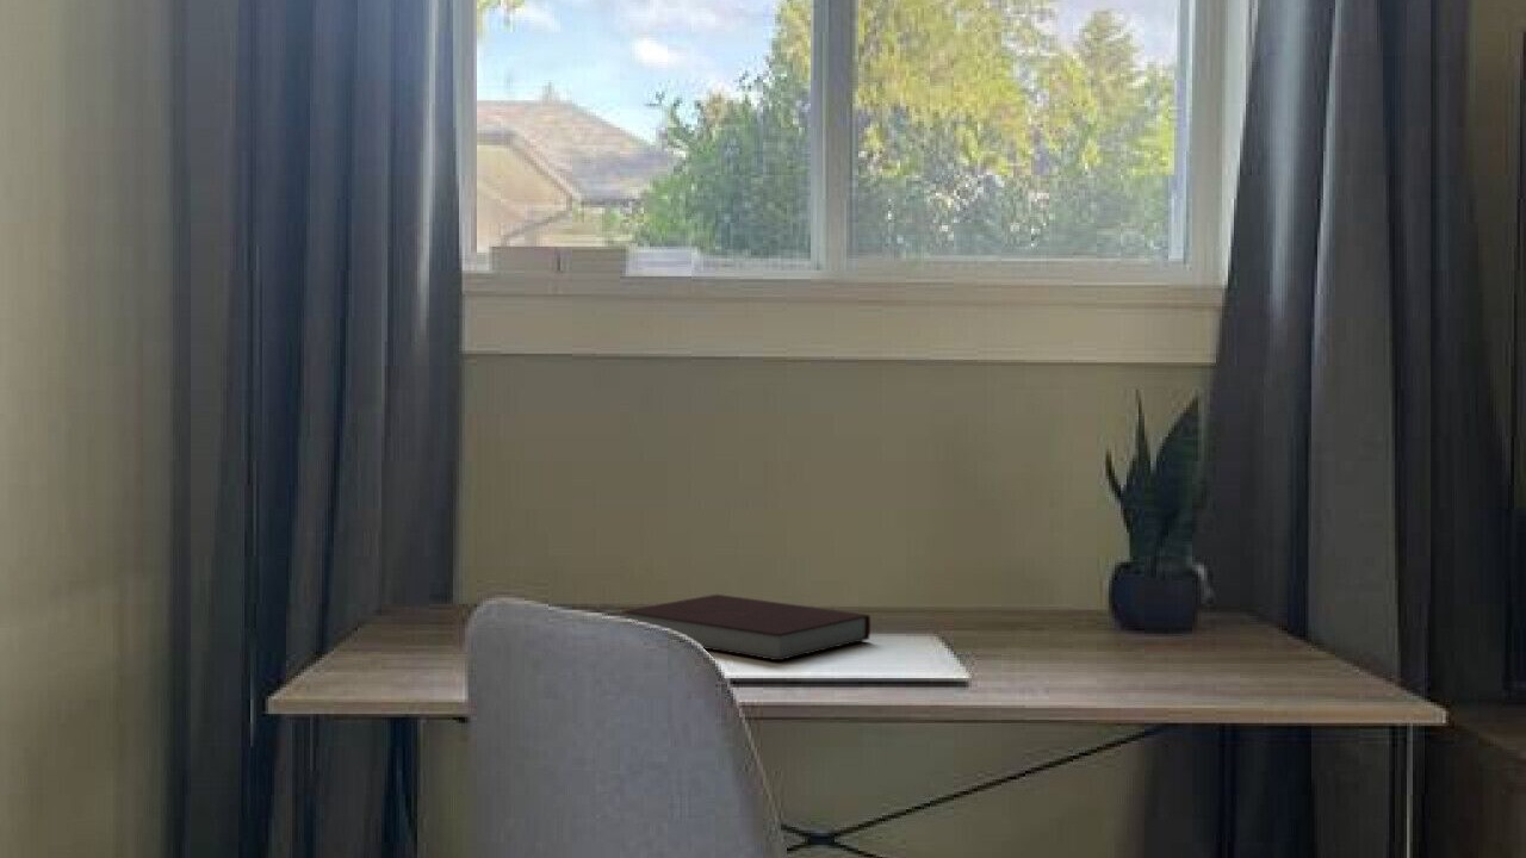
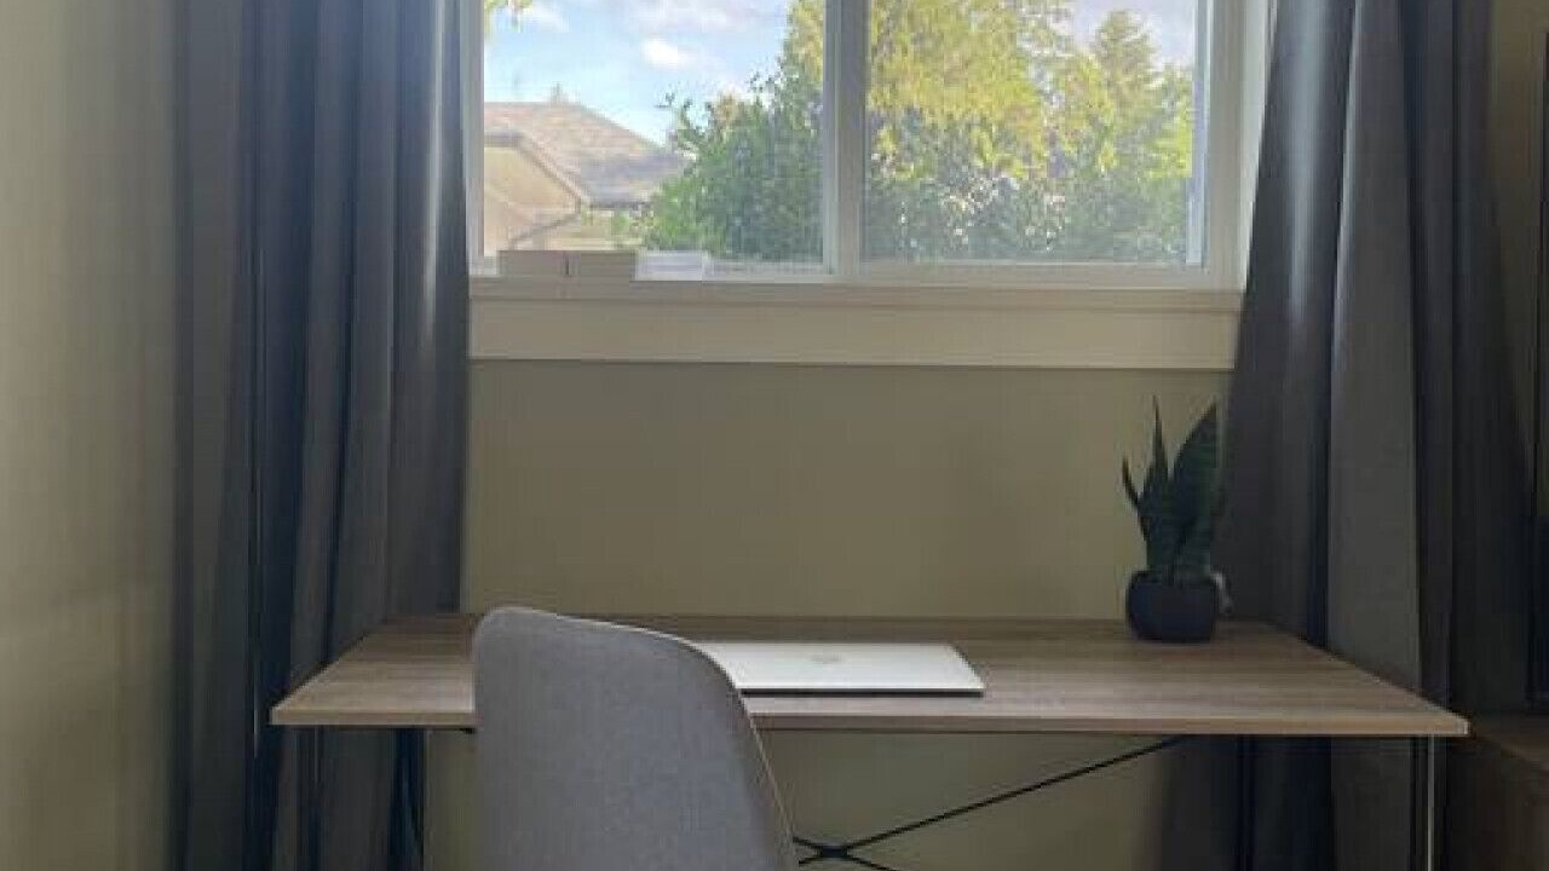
- notebook (745, 624)
